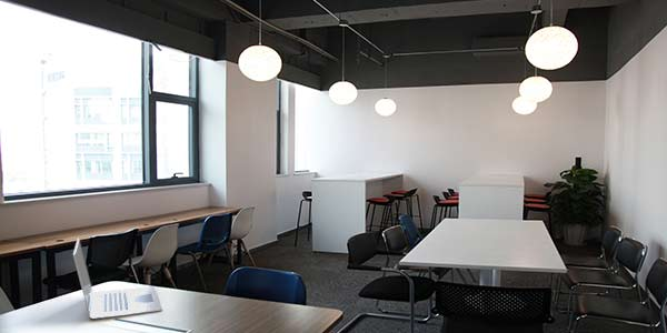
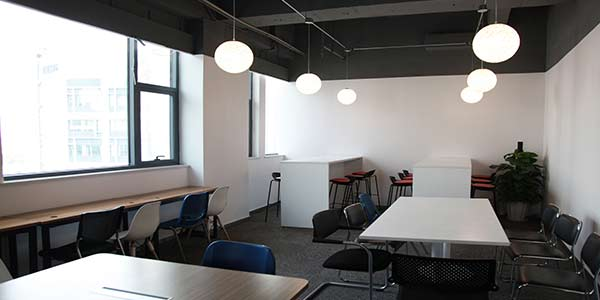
- laptop (123, 289)
